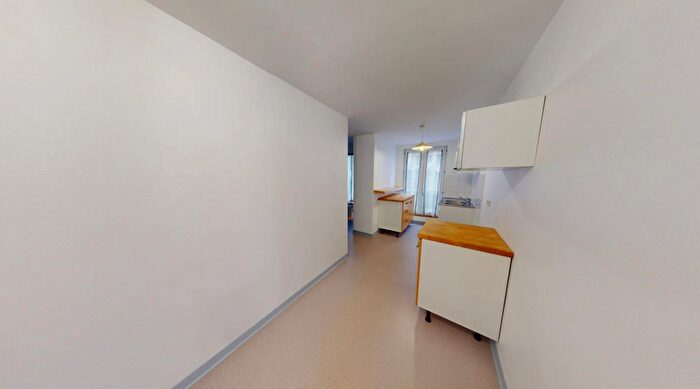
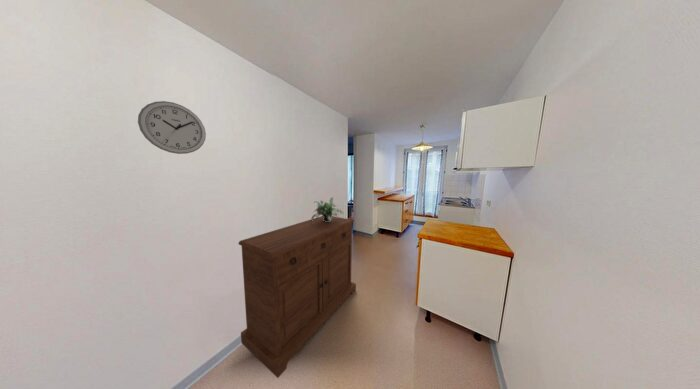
+ wall clock (176, 128)
+ sideboard (308, 271)
+ potted plant (328, 209)
